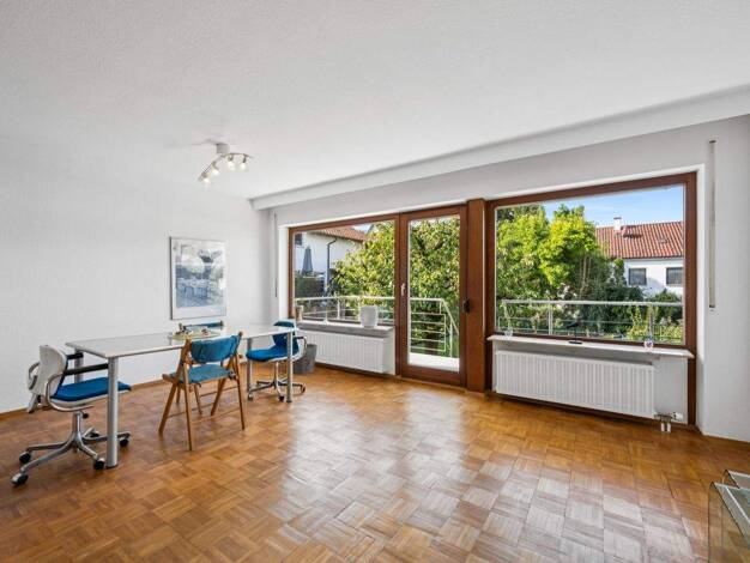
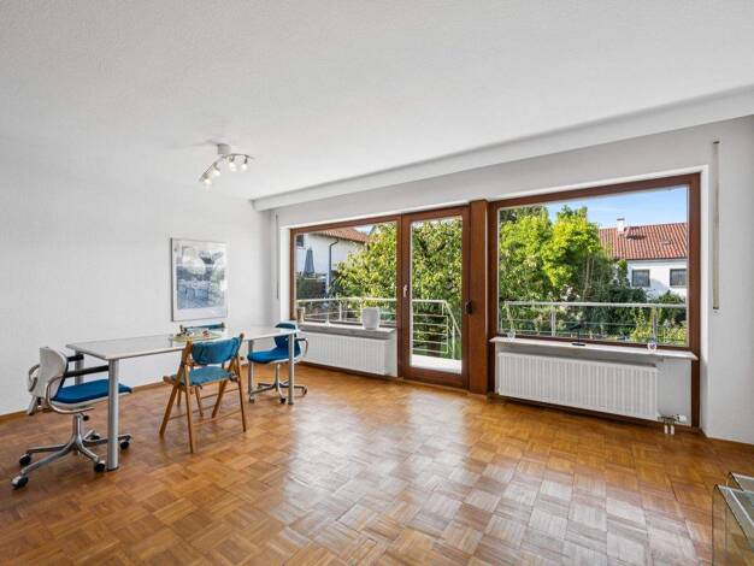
- waste bin (303, 358)
